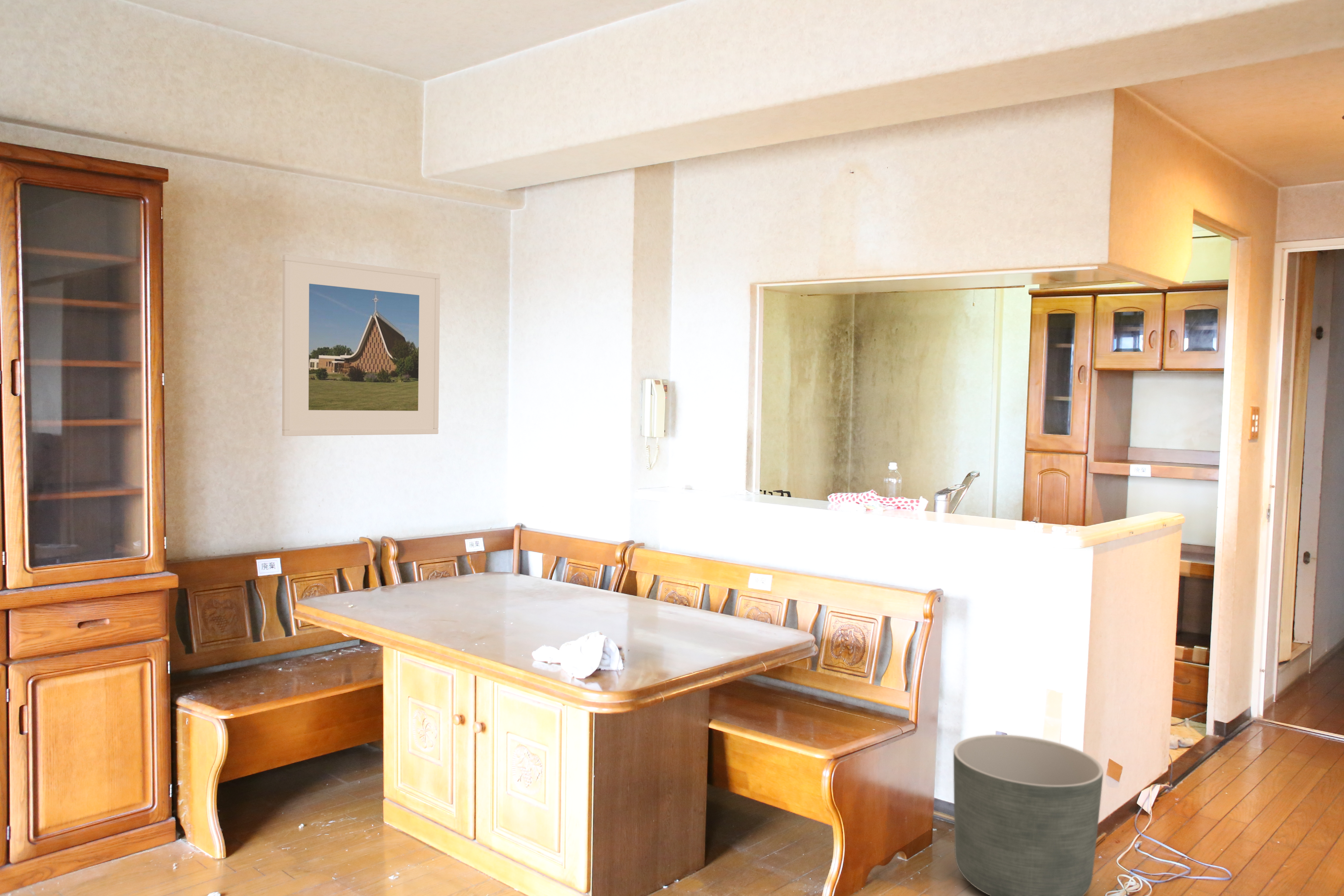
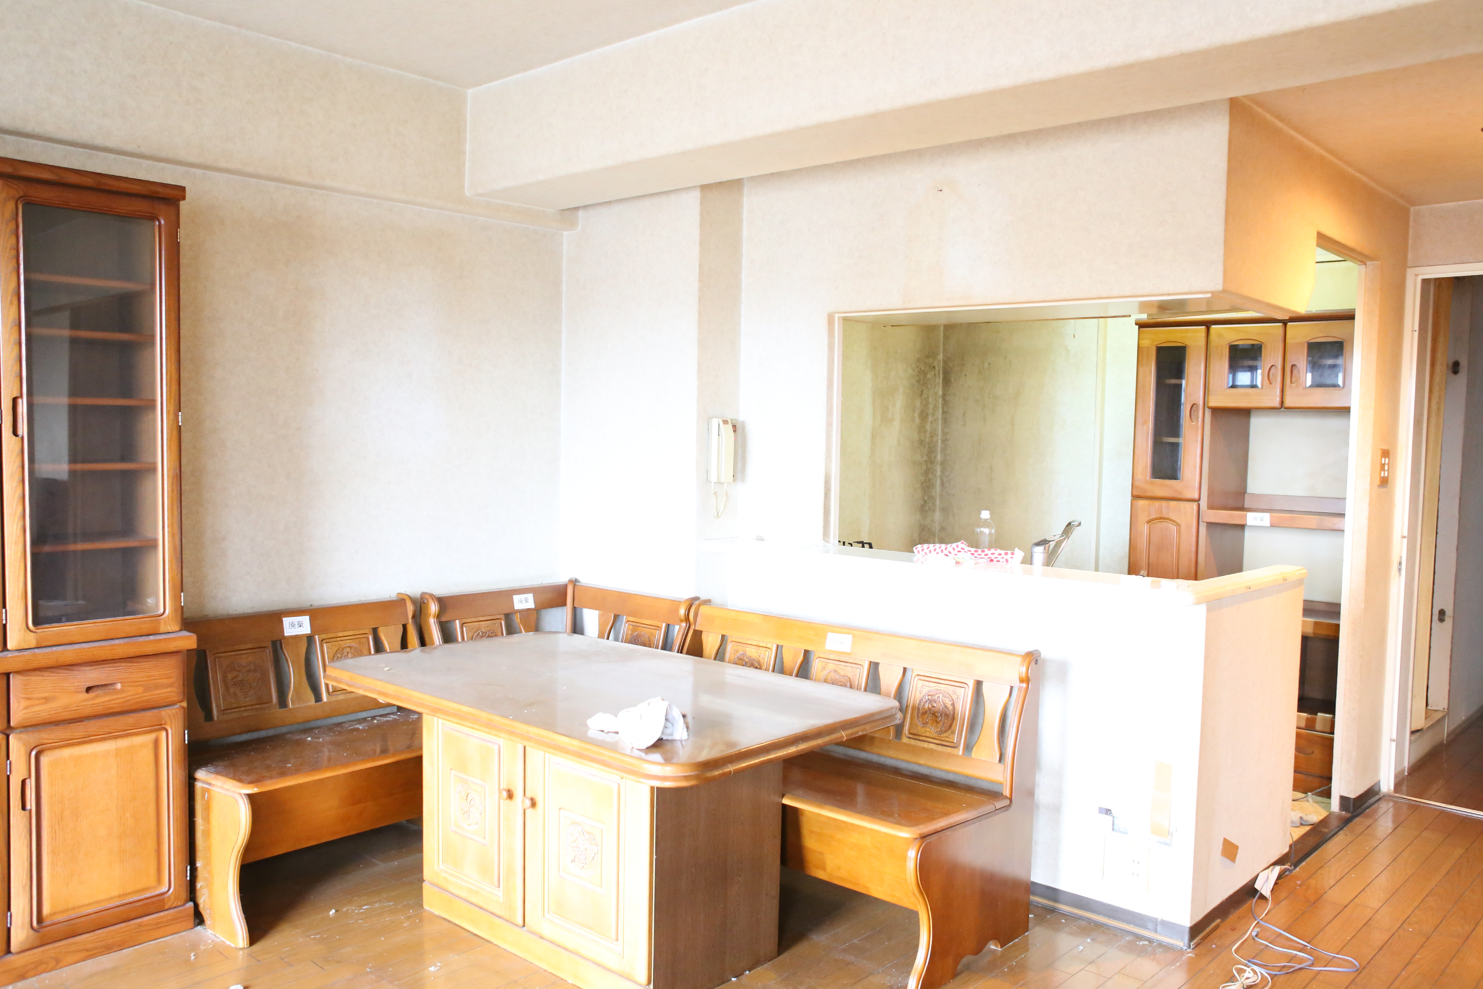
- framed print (366, 350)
- planter (1024, 821)
